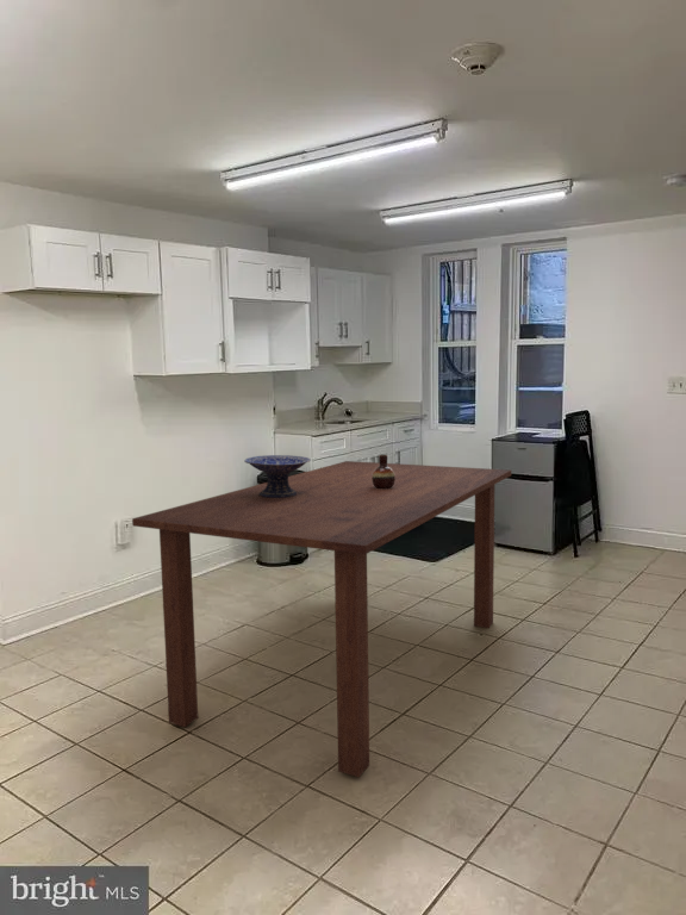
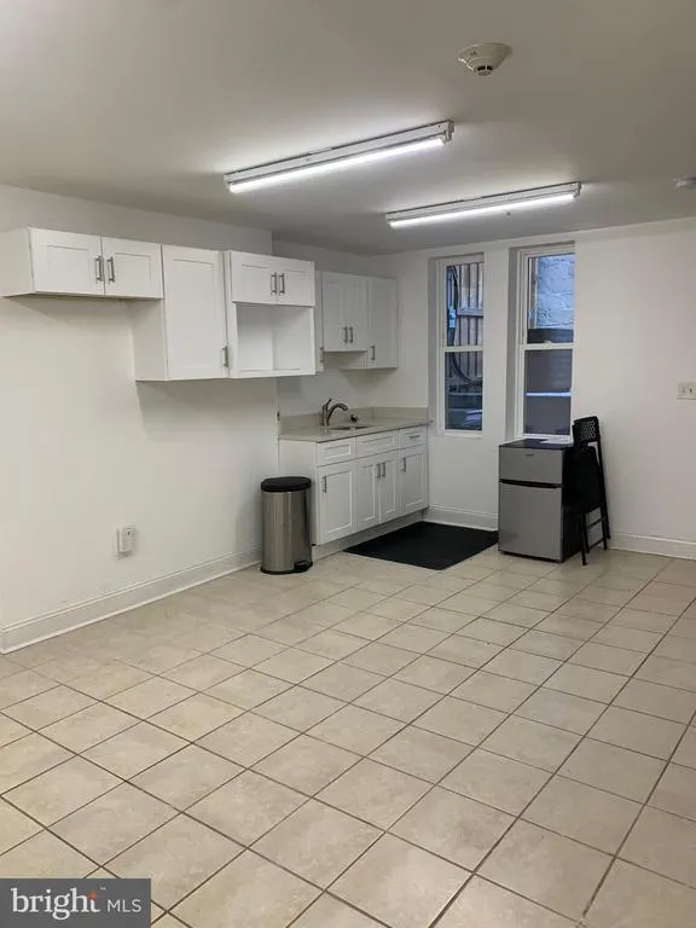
- vase (382, 471)
- dining table (354, 579)
- decorative bowl (277, 475)
